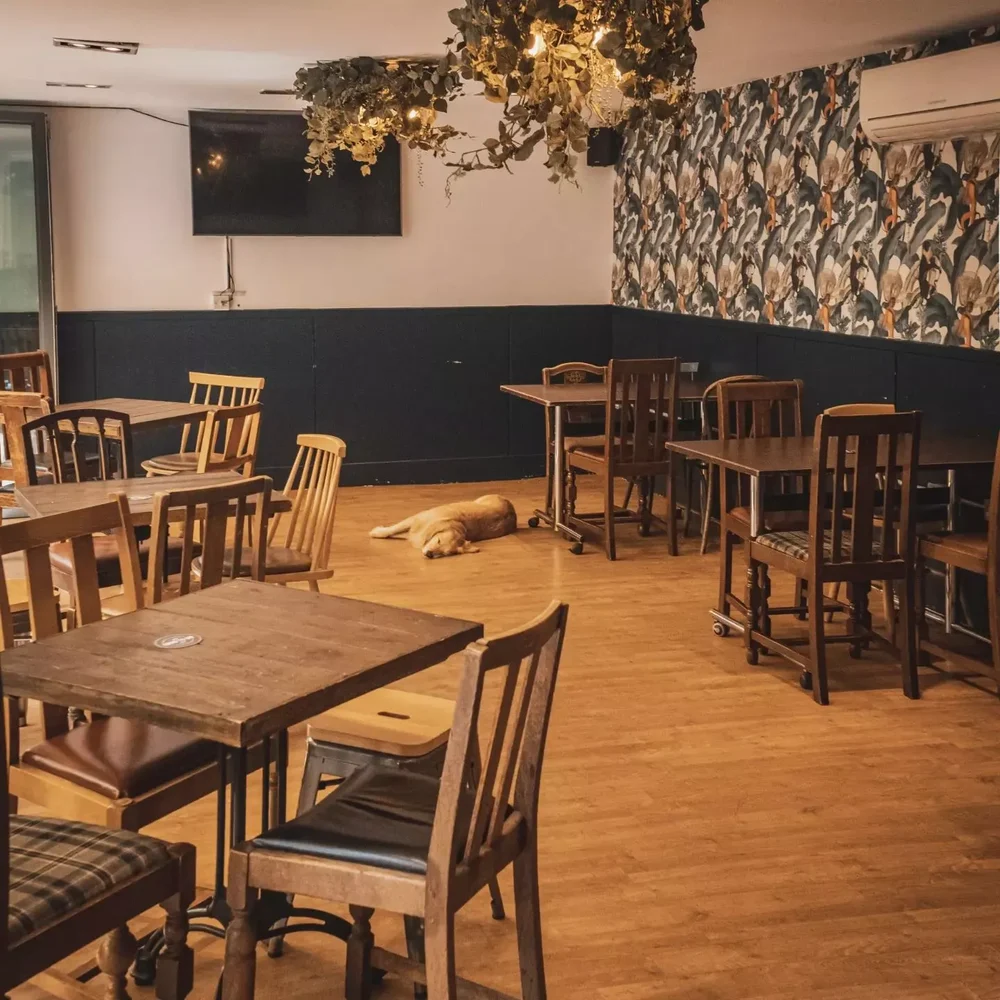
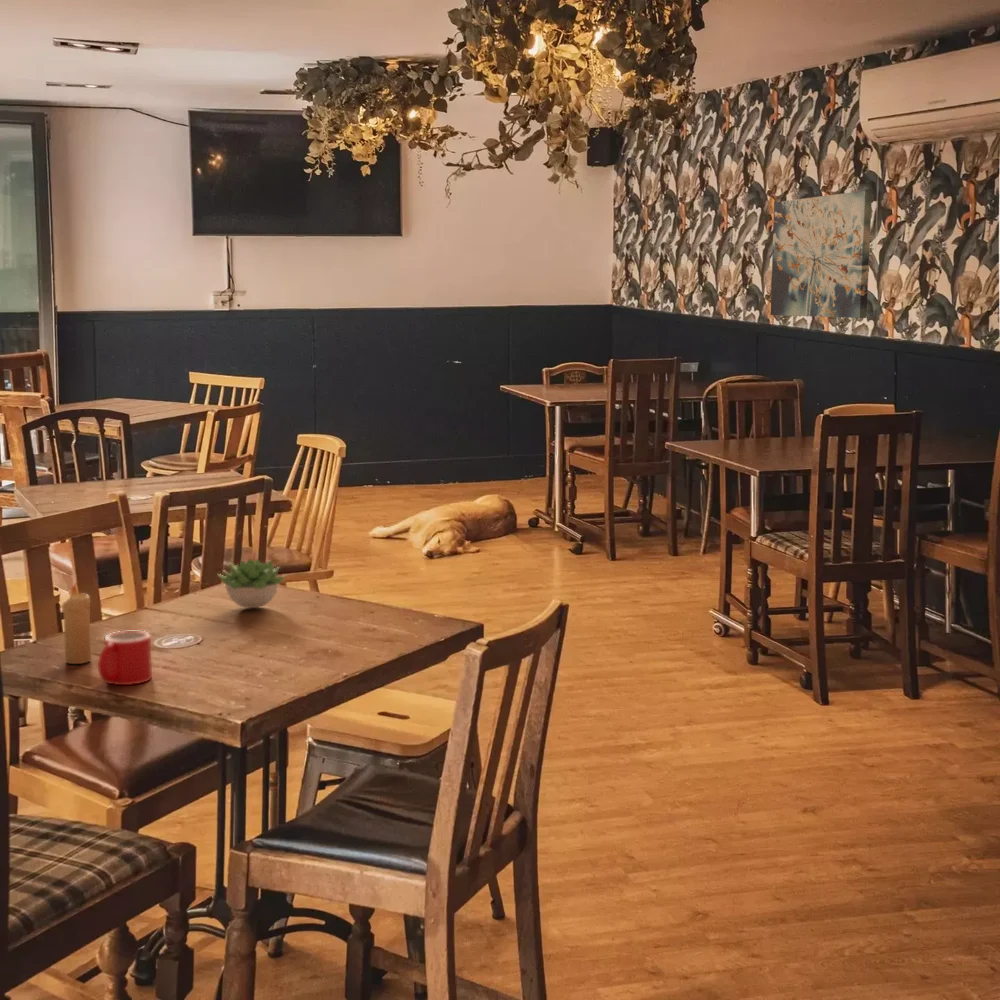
+ candle (76, 621)
+ mug (121, 660)
+ succulent plant (251, 584)
+ wall art (817, 257)
